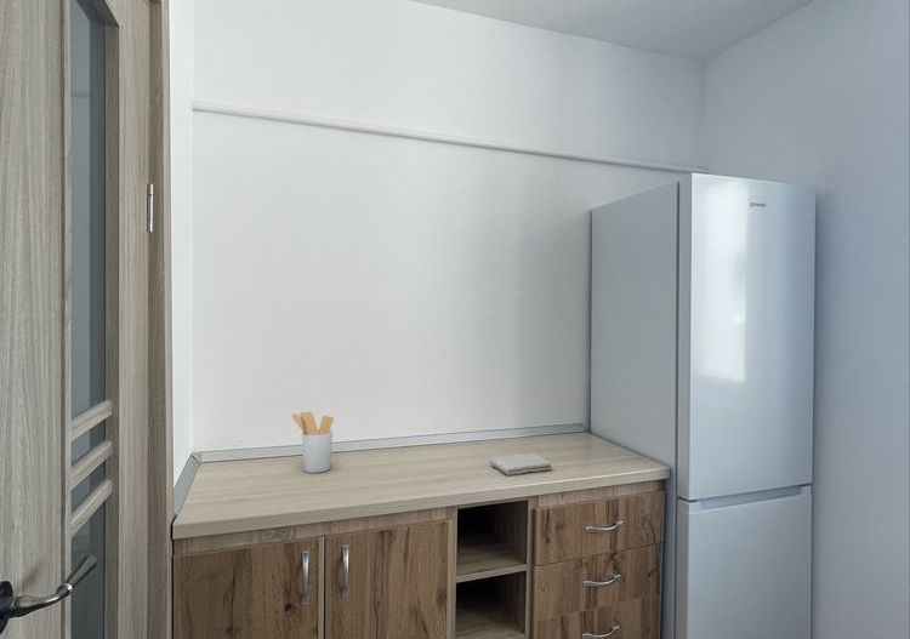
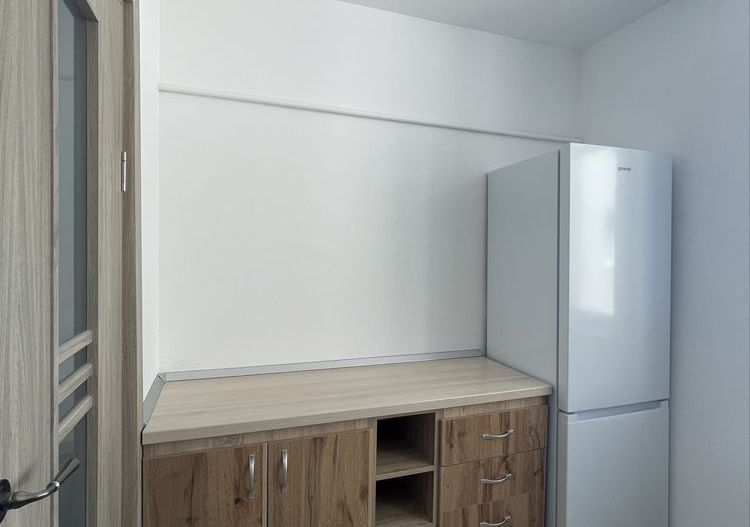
- washcloth (521, 463)
- utensil holder (312, 439)
